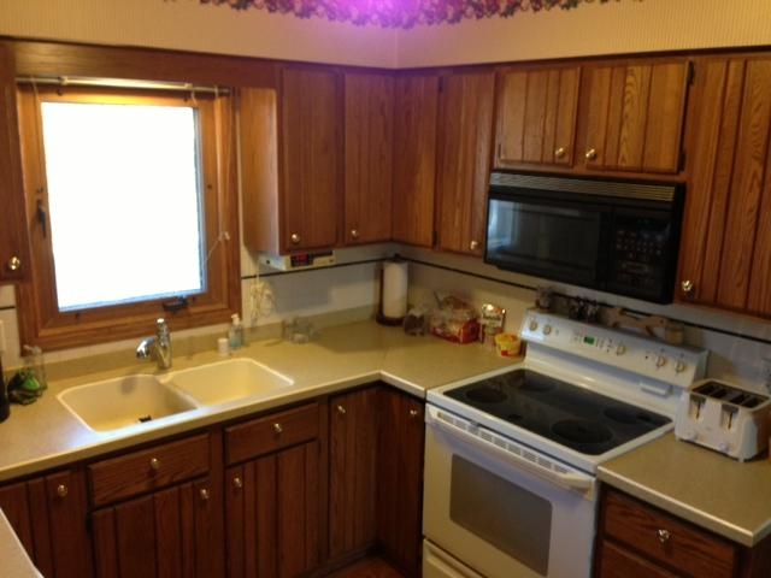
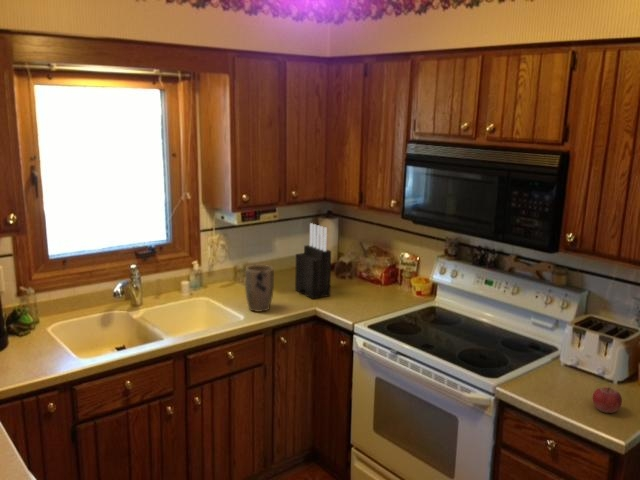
+ fruit (606, 397)
+ knife block (311, 260)
+ plant pot (259, 288)
